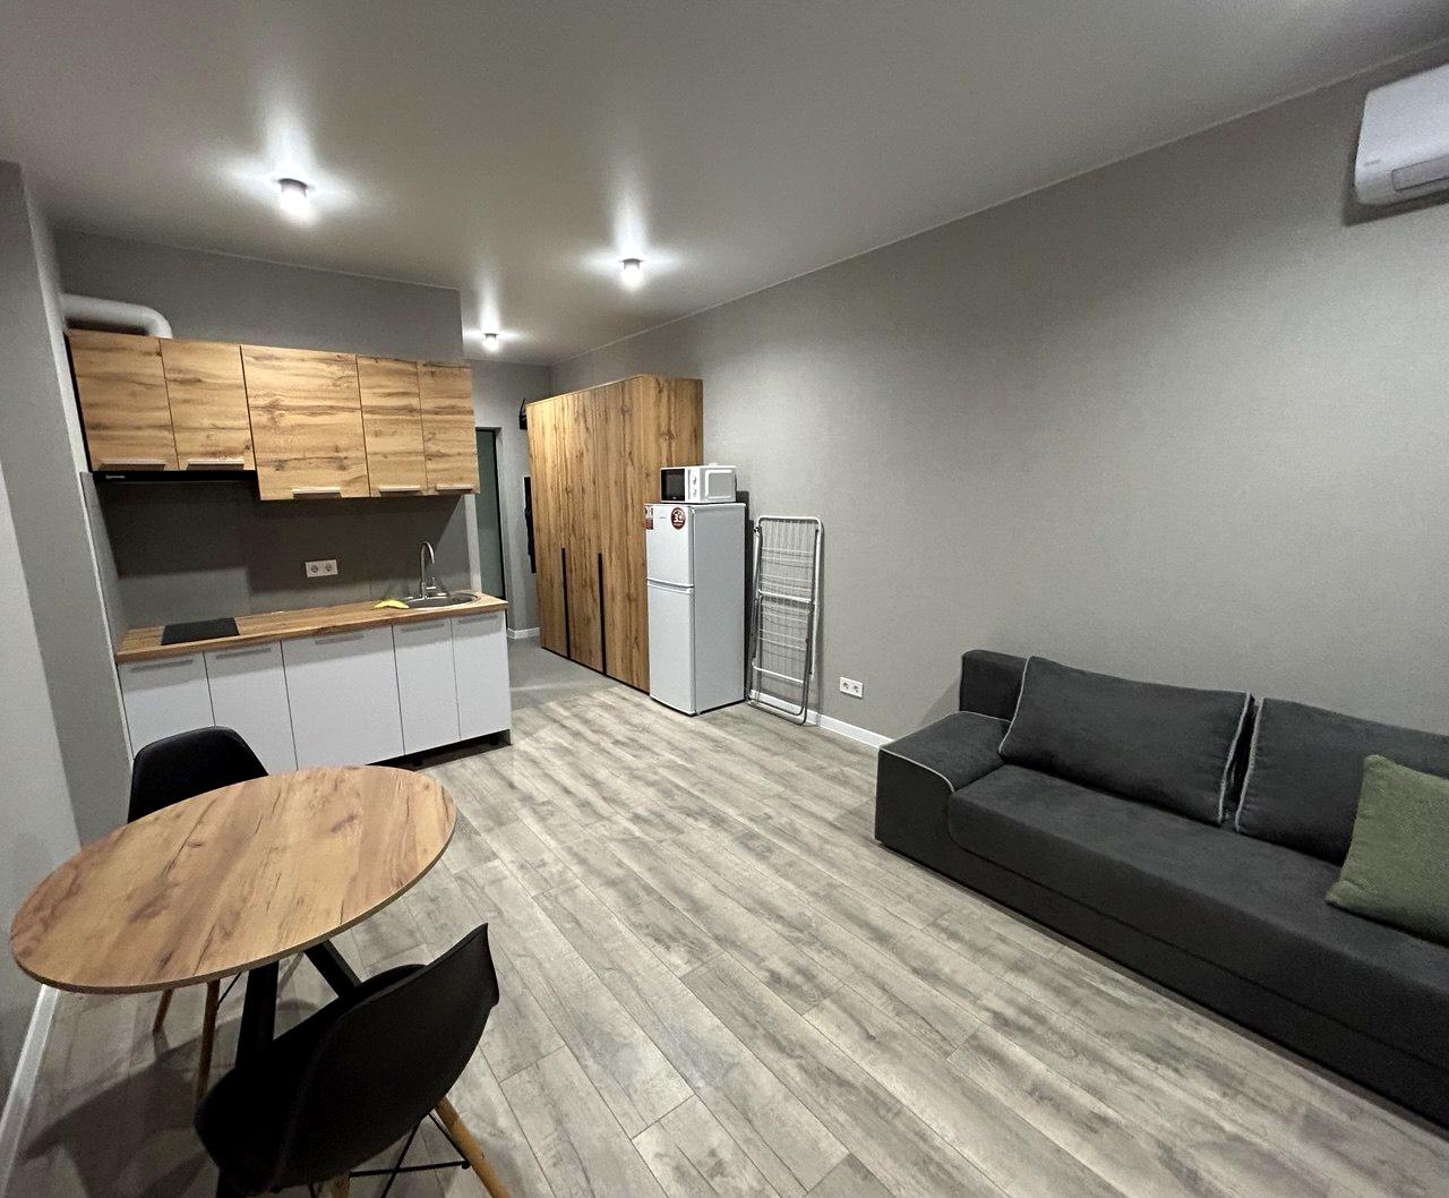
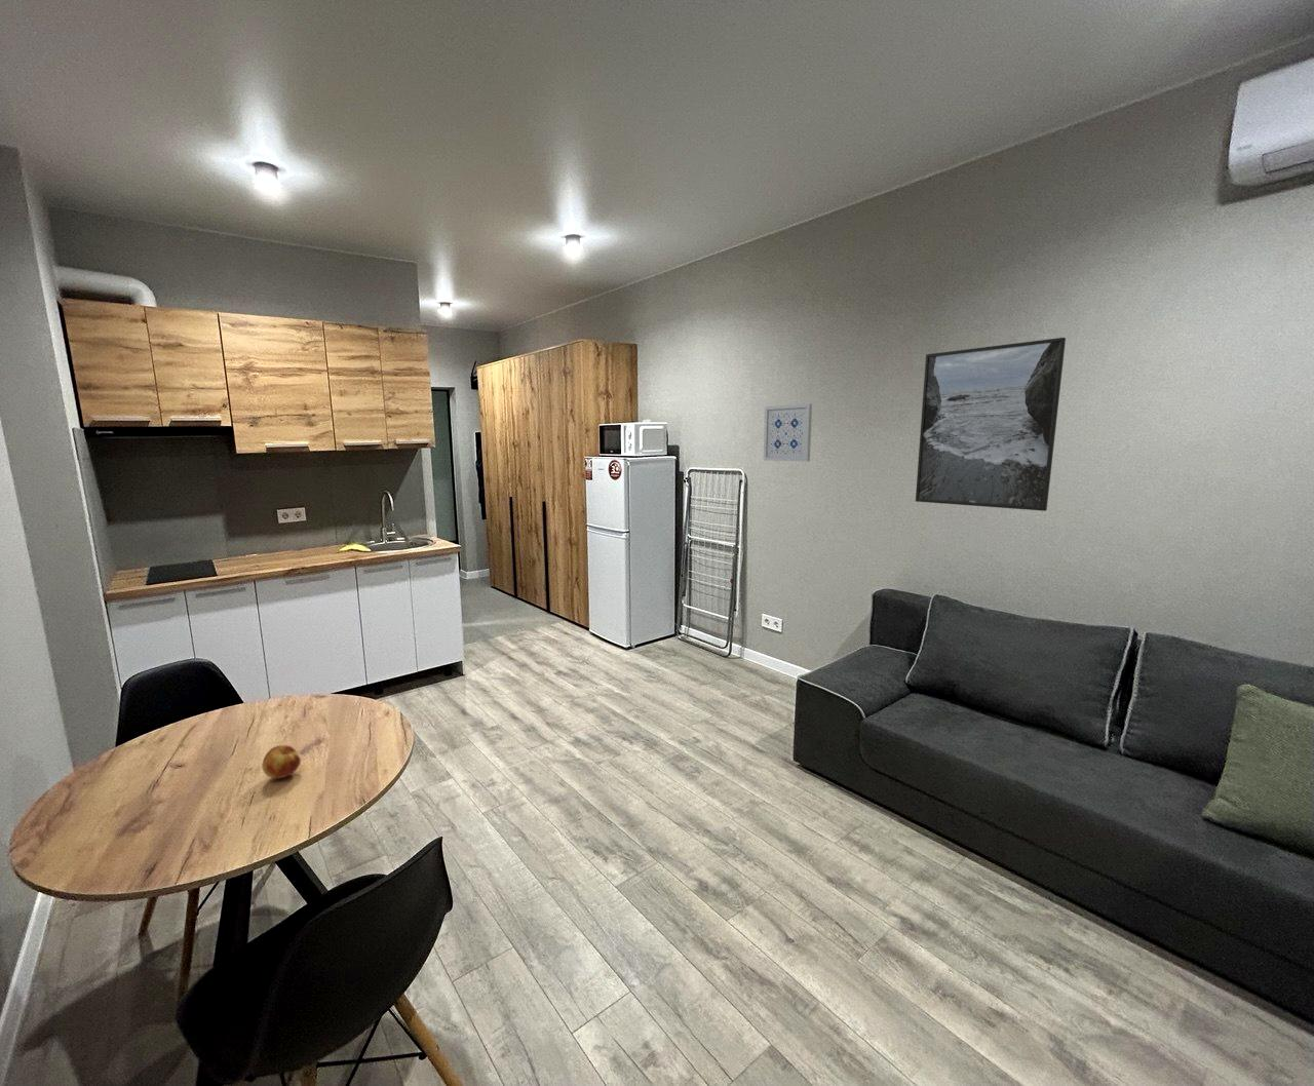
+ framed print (982, 428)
+ wall art (787, 433)
+ fruit (280, 762)
